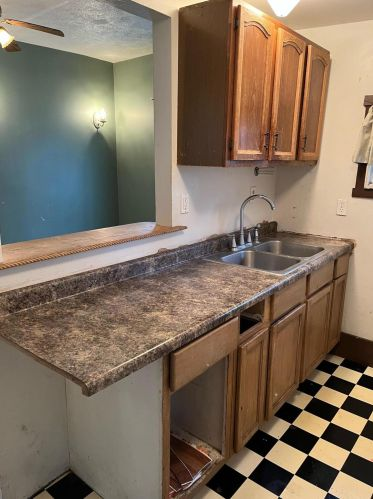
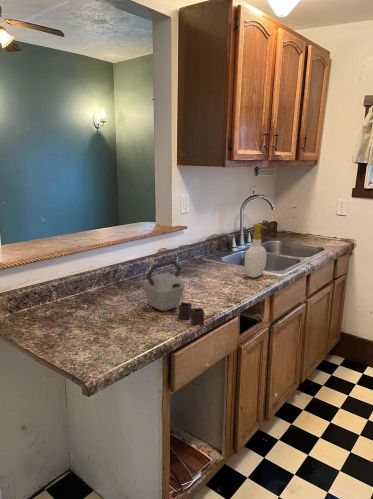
+ soap bottle (257, 250)
+ kettle (176, 290)
